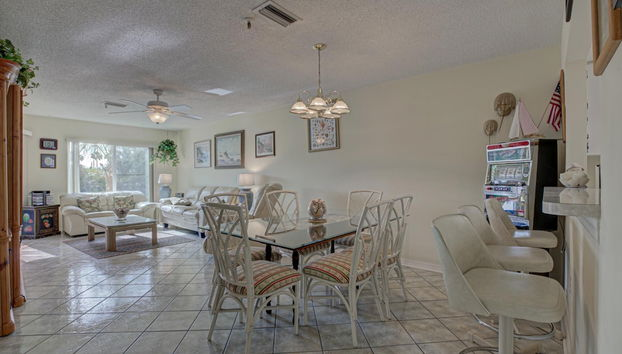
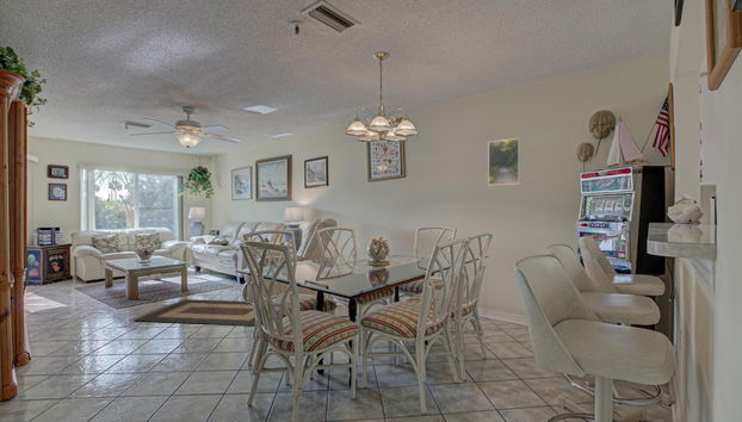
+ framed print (503, 162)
+ rug (217, 310)
